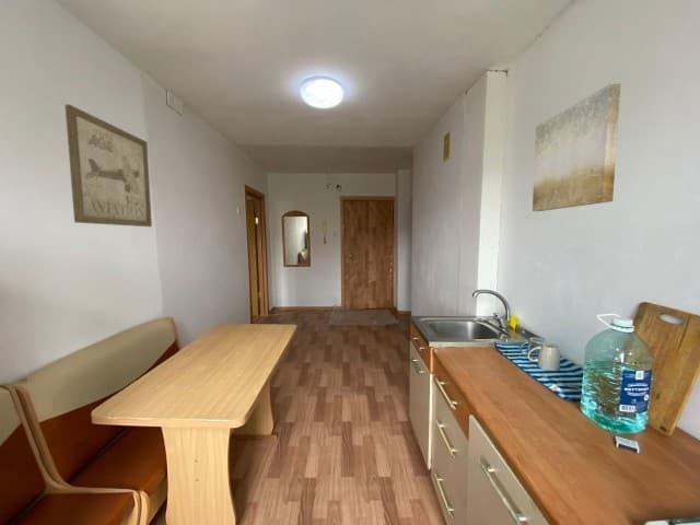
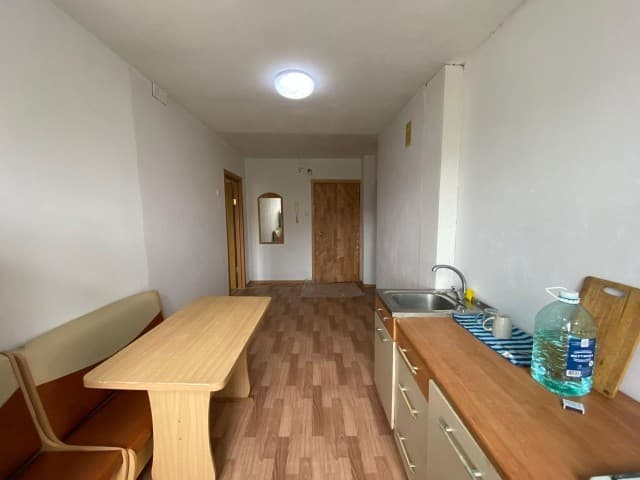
- wall art (569, 159)
- wall art (116, 176)
